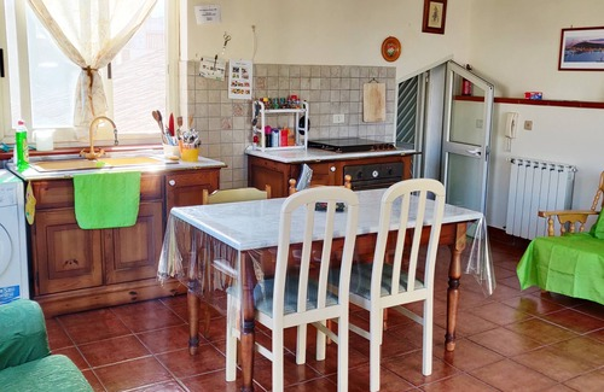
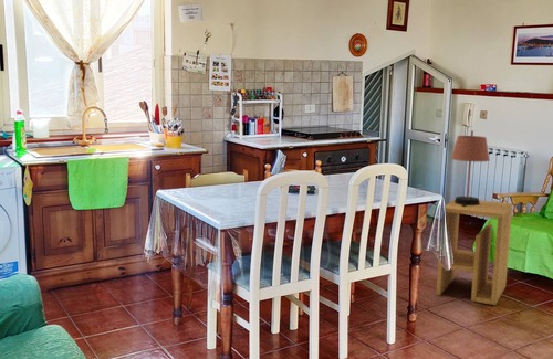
+ table lamp (469, 167)
+ side table (474, 249)
